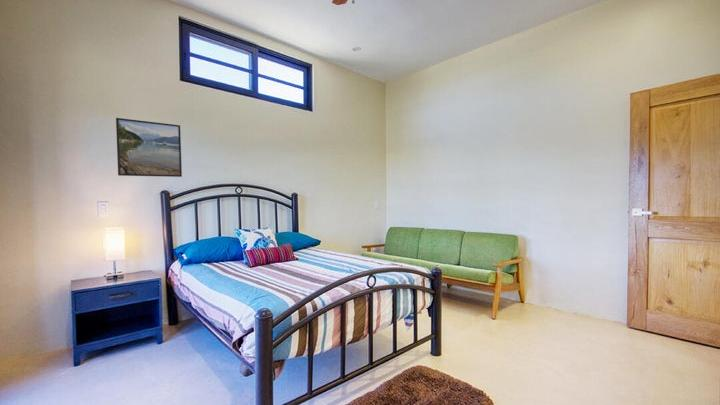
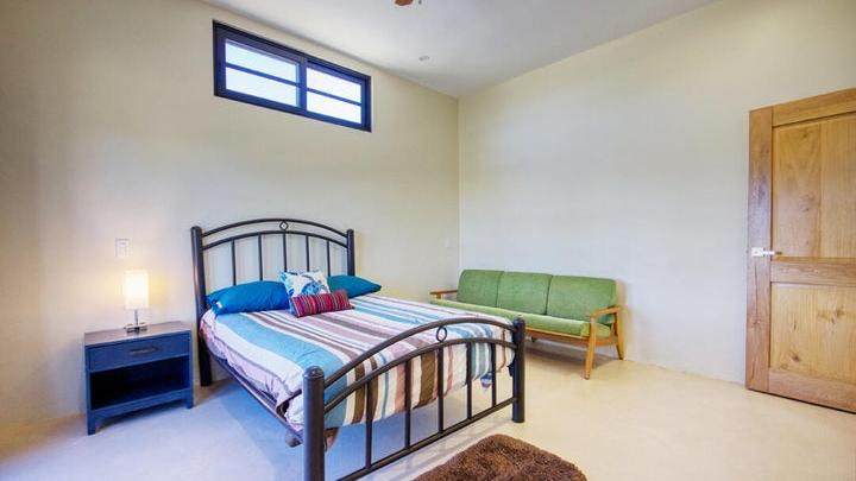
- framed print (150, 149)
